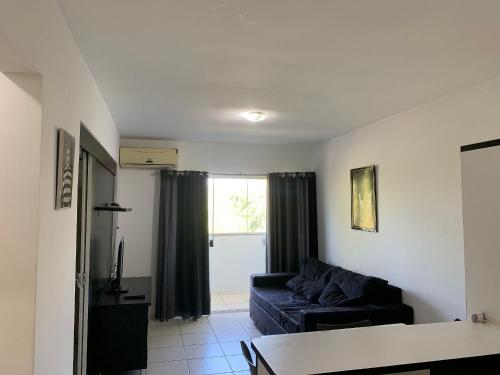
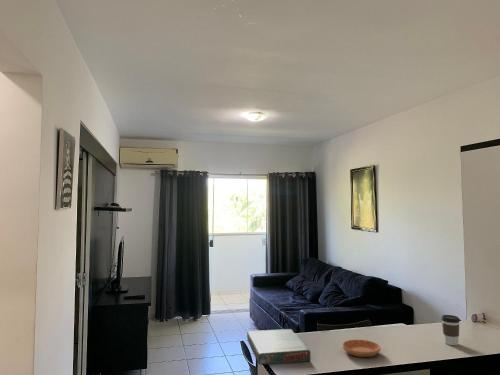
+ coffee cup (450, 330)
+ saucer (361, 348)
+ board game (276, 344)
